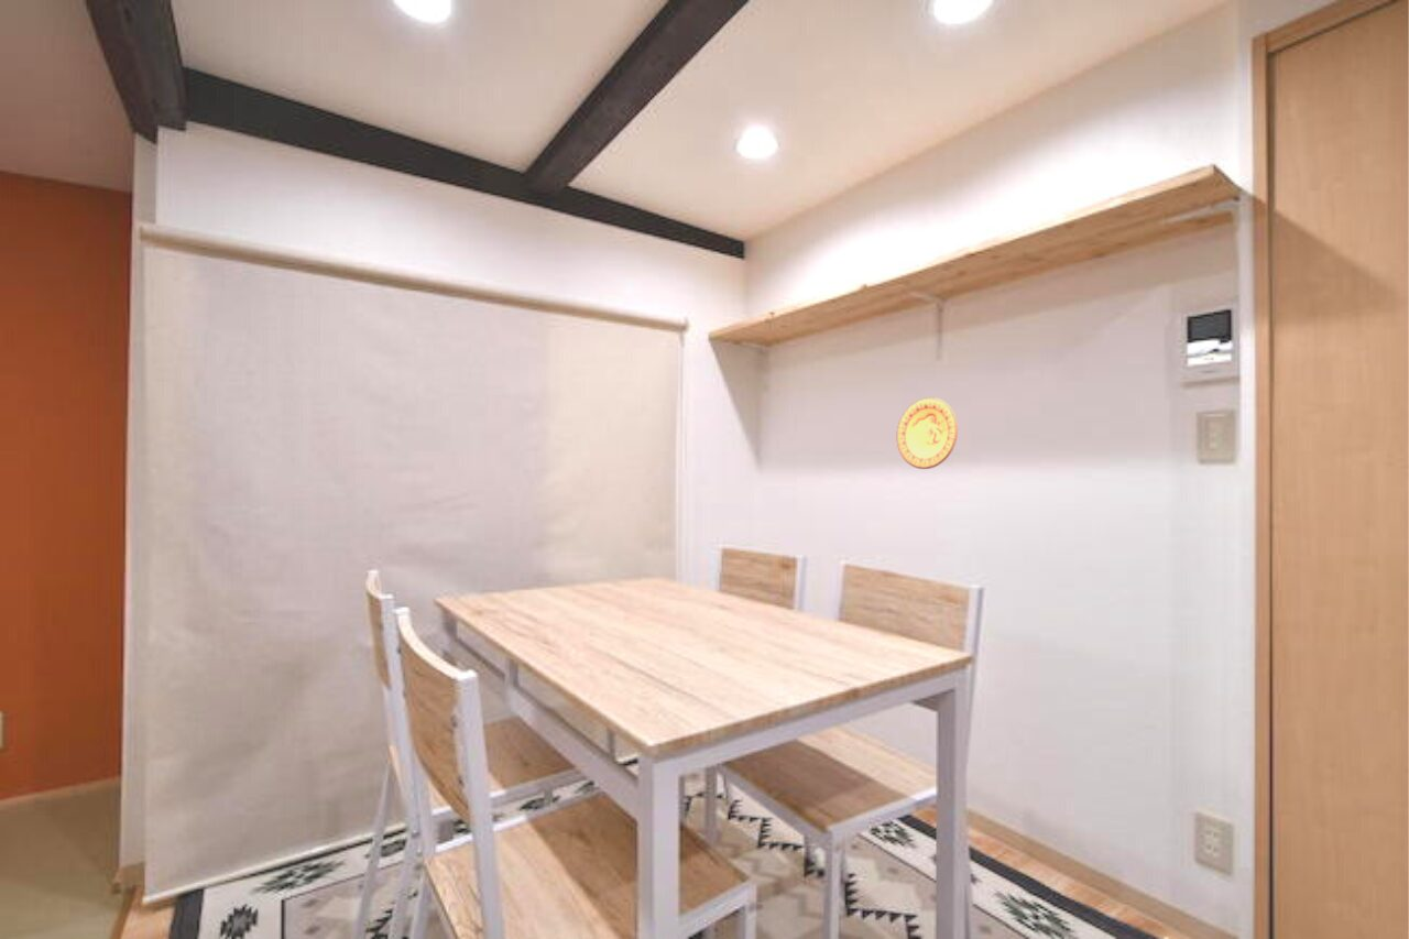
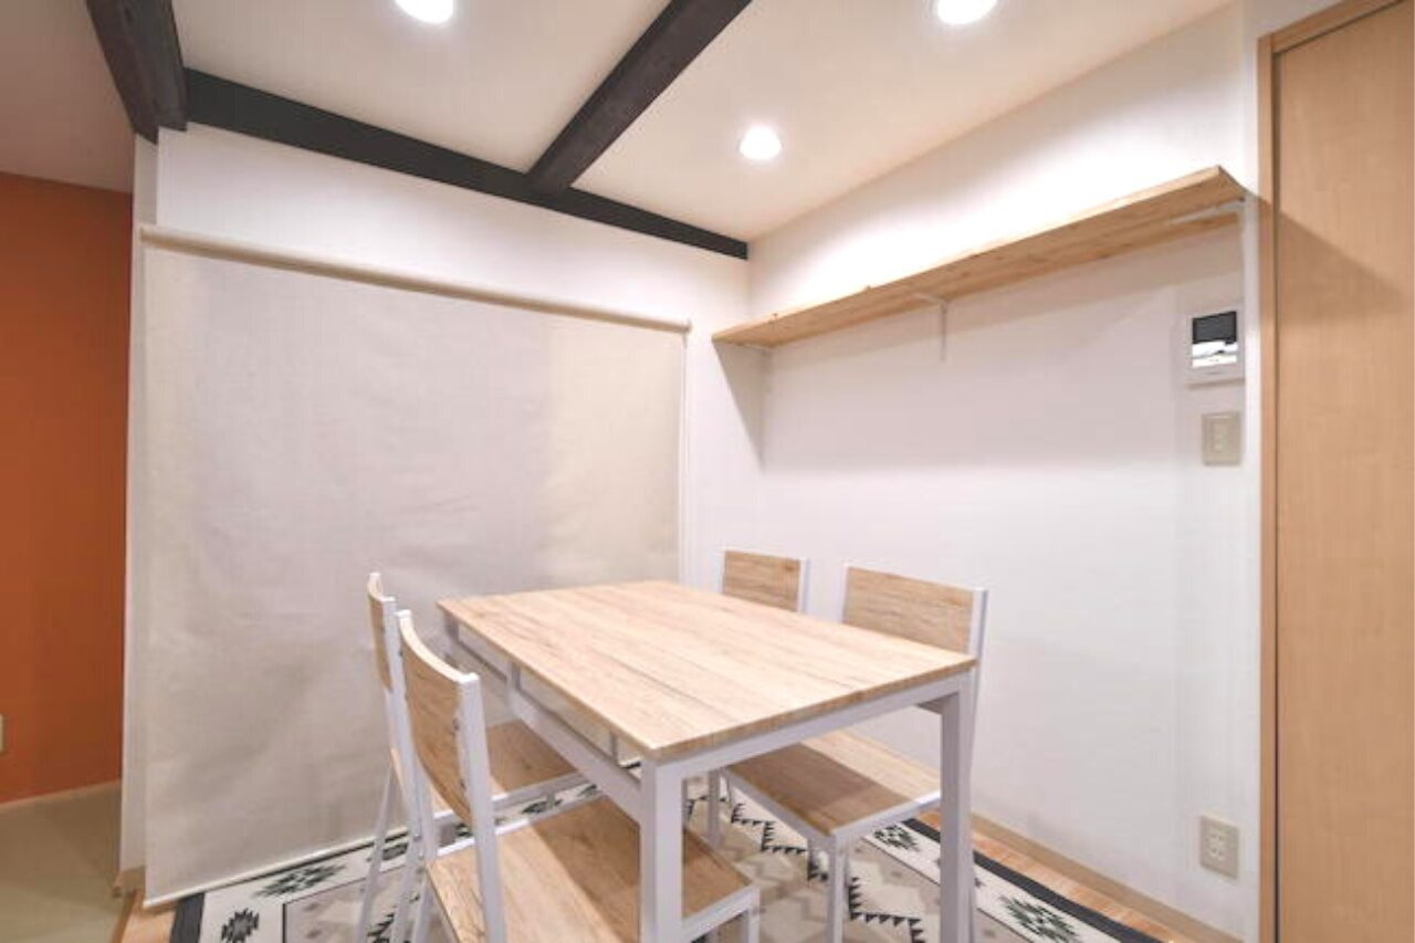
- decorative plate (926, 433)
